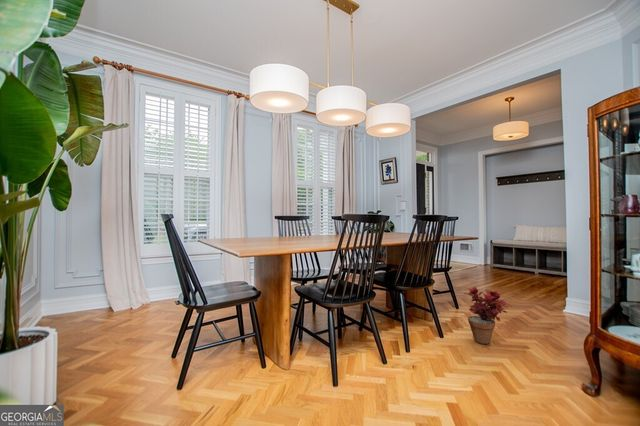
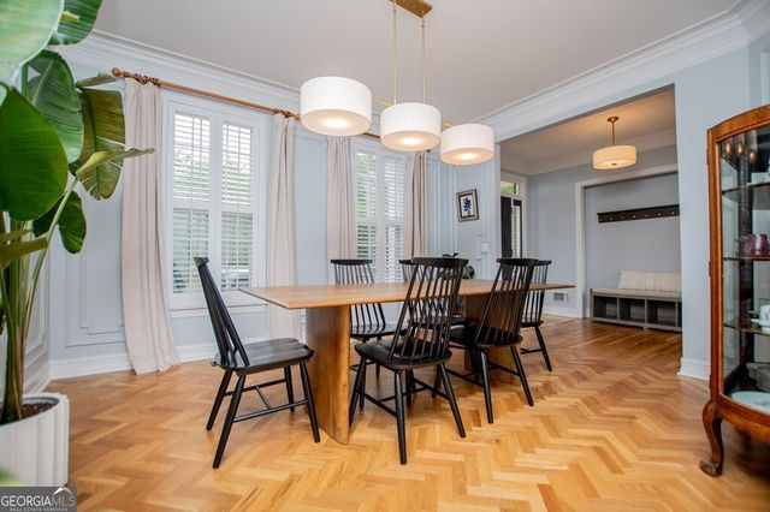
- potted plant (485, 314)
